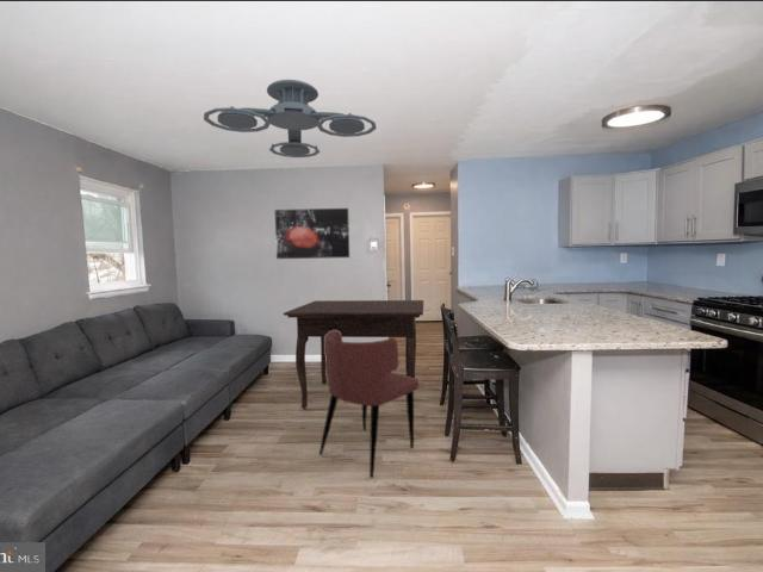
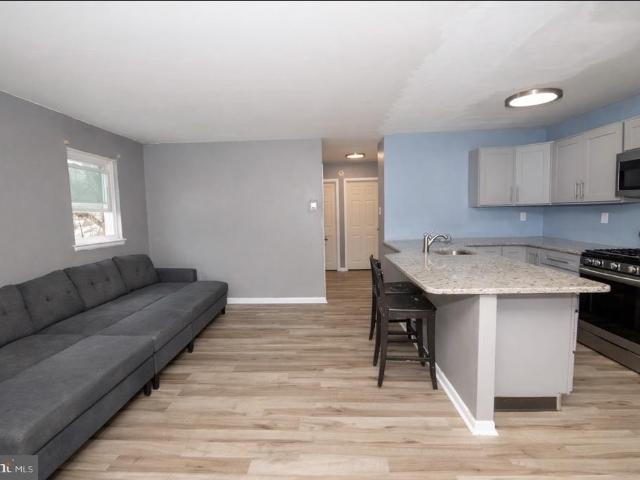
- dining table (361, 336)
- wall art (312, 234)
- ceiling fan (293, 116)
- dining chair (368, 391)
